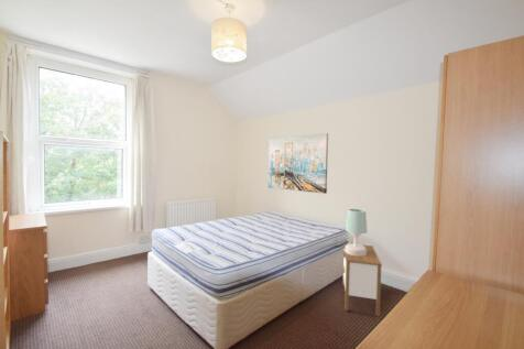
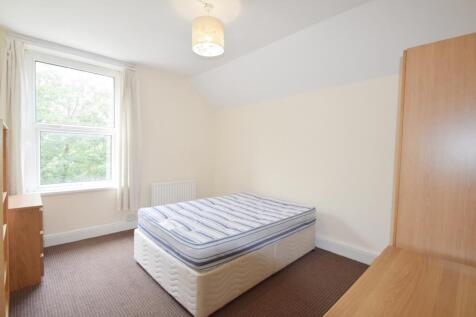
- table lamp (356, 230)
- wall art (295, 163)
- nightstand (359, 275)
